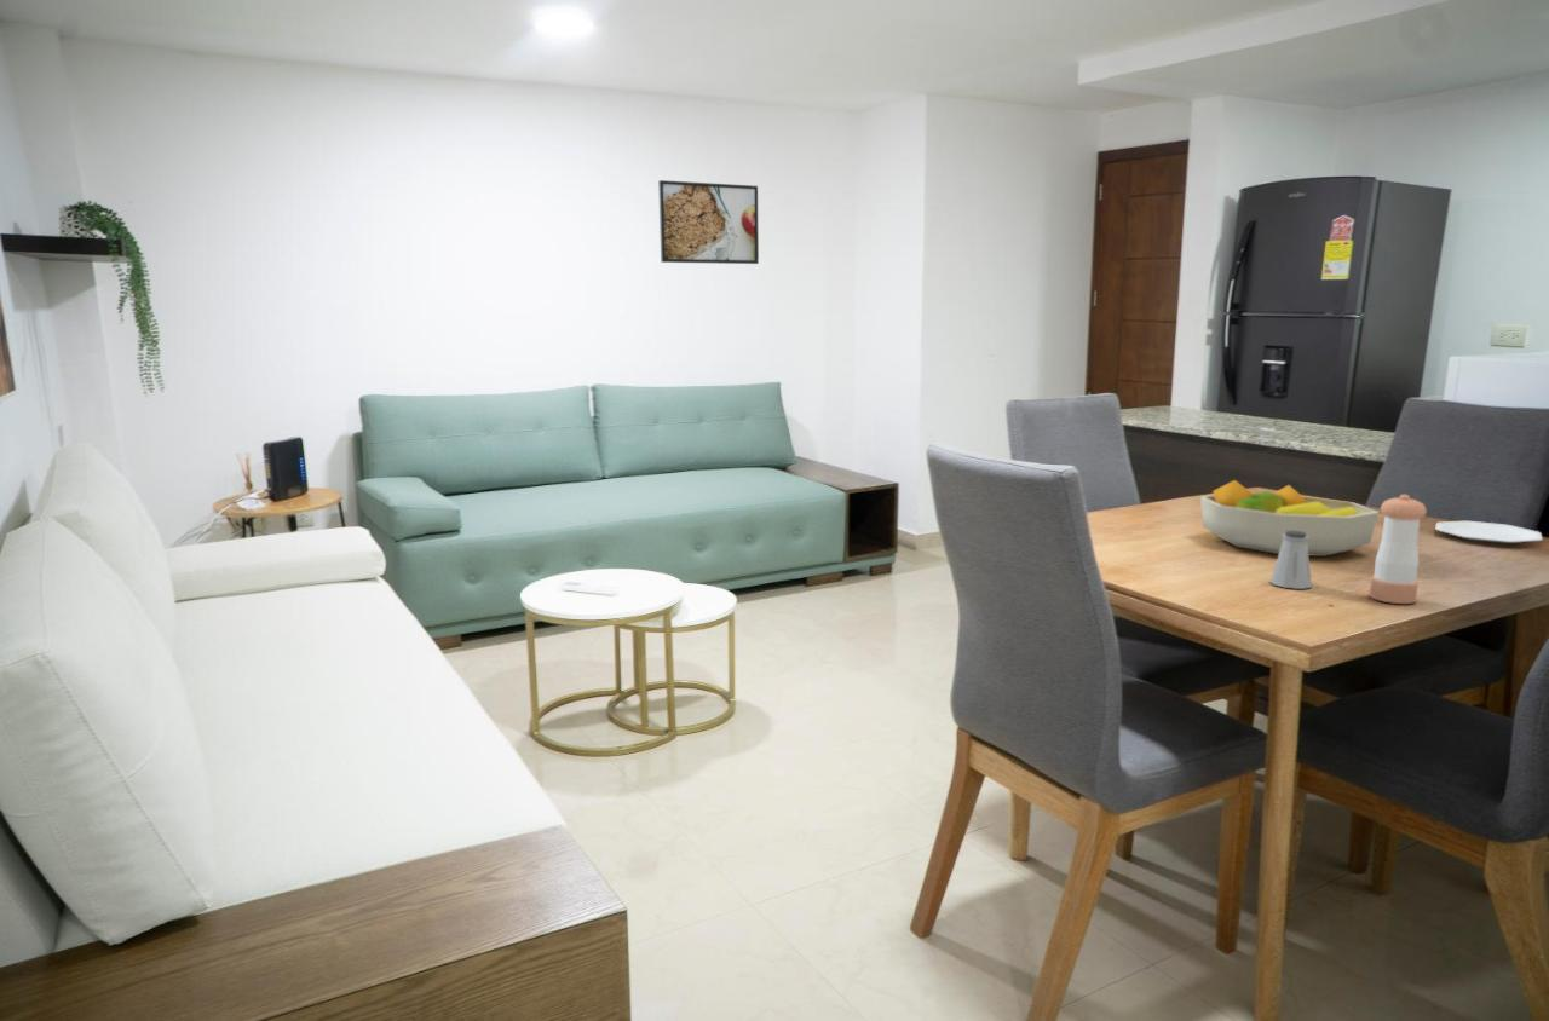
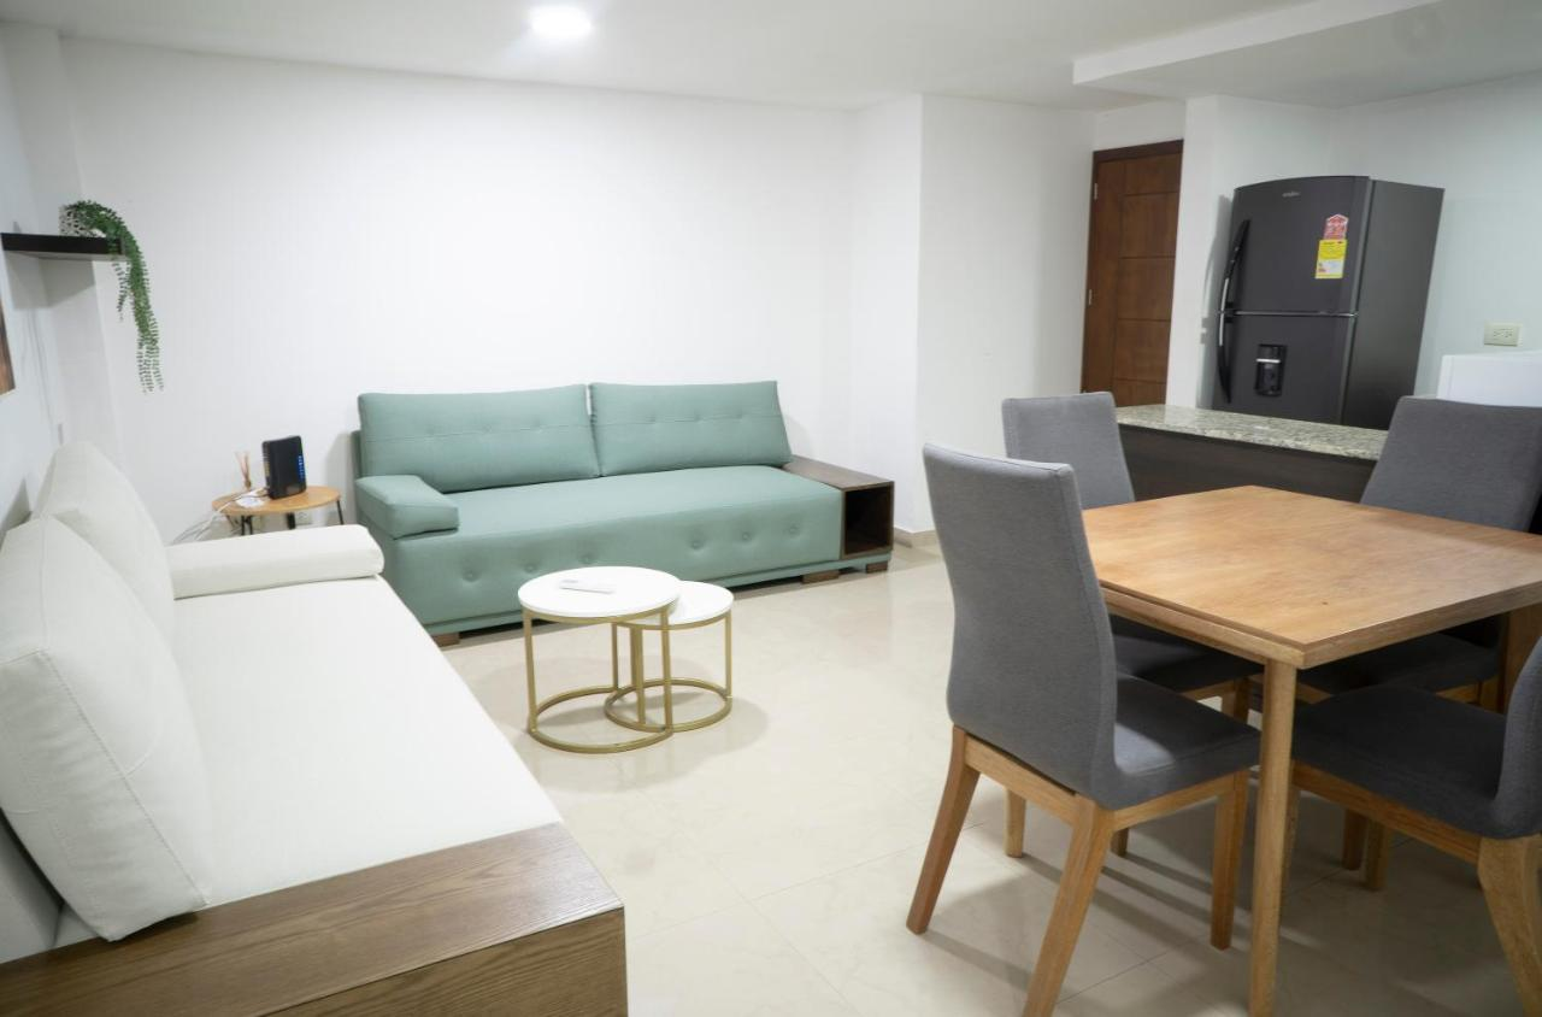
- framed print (709, 223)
- pepper shaker (1398, 547)
- plate (1486, 533)
- saltshaker (1292, 558)
- fruit bowl (1284, 515)
